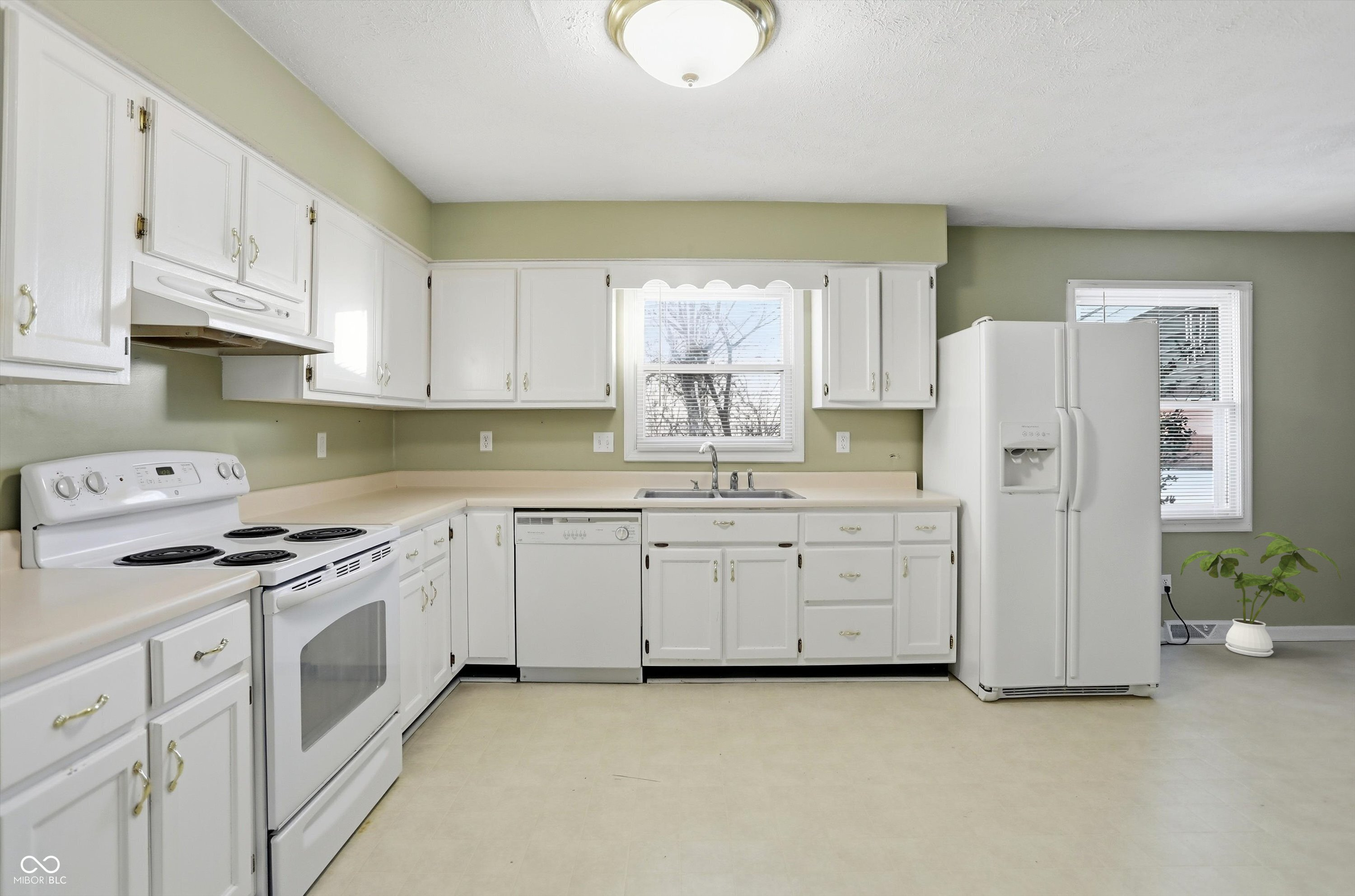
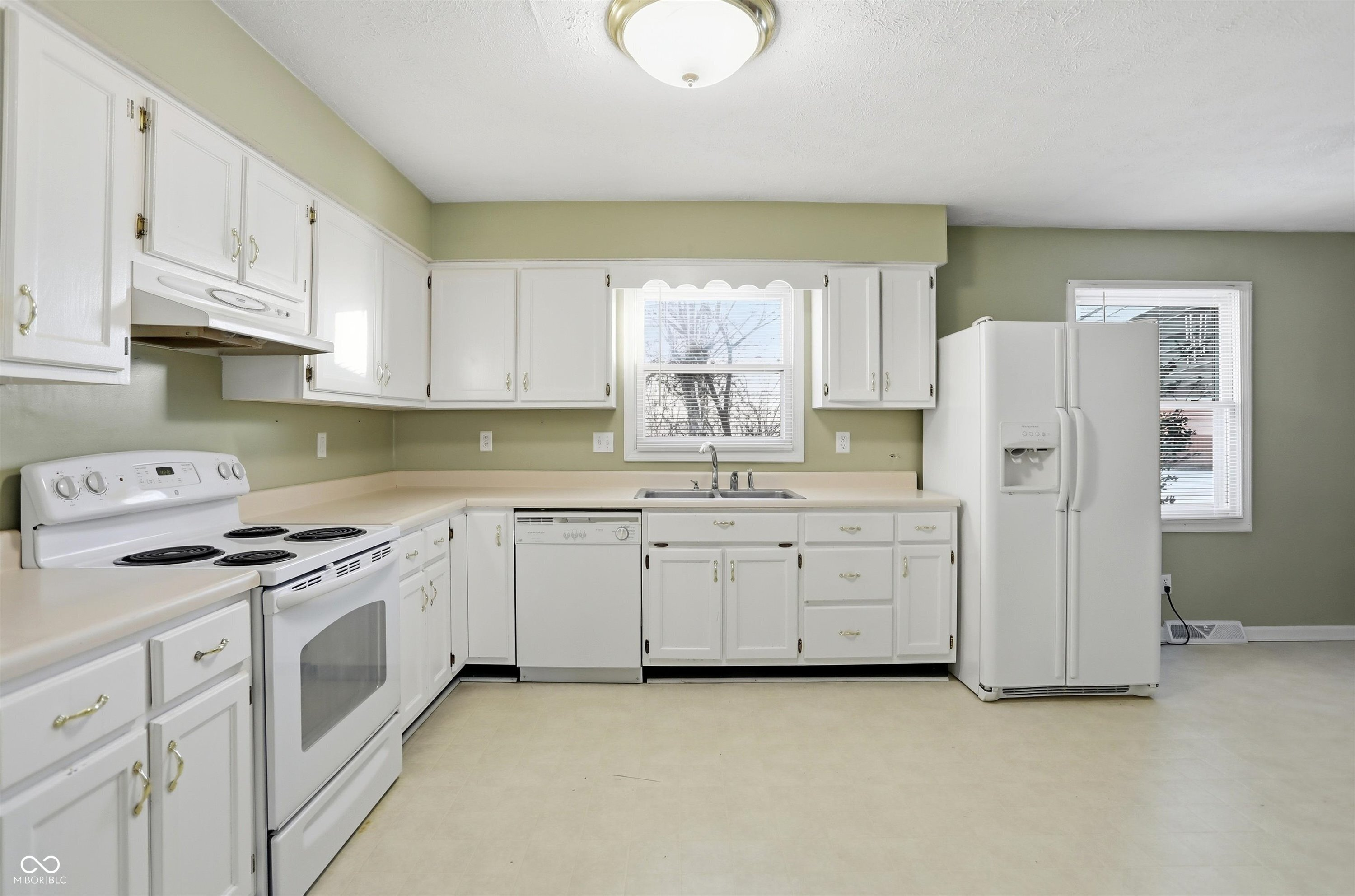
- house plant (1272, 594)
